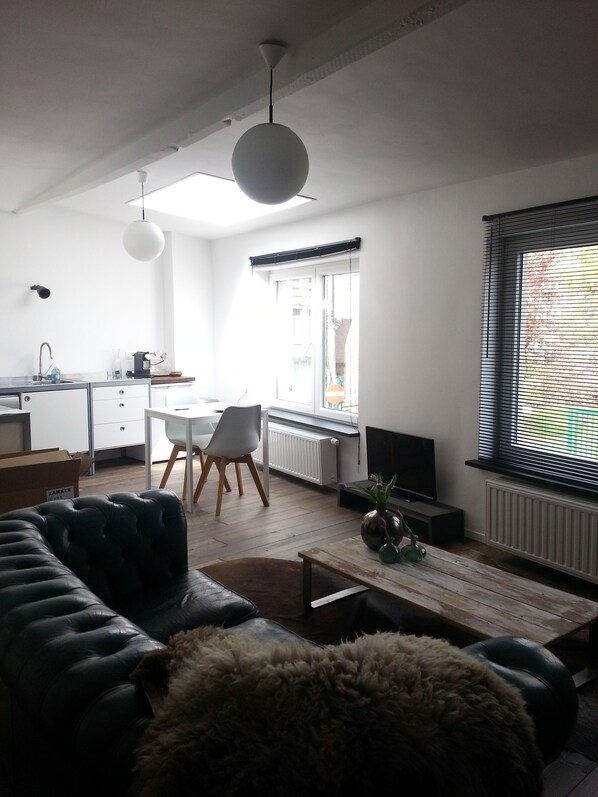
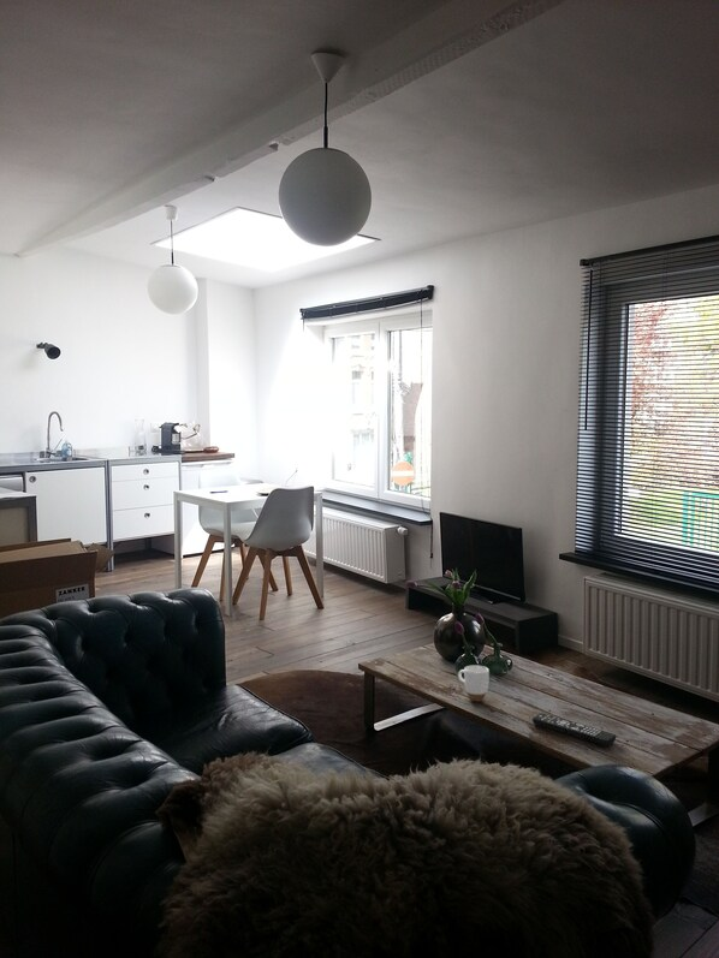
+ remote control (572, 728)
+ mug (471, 683)
